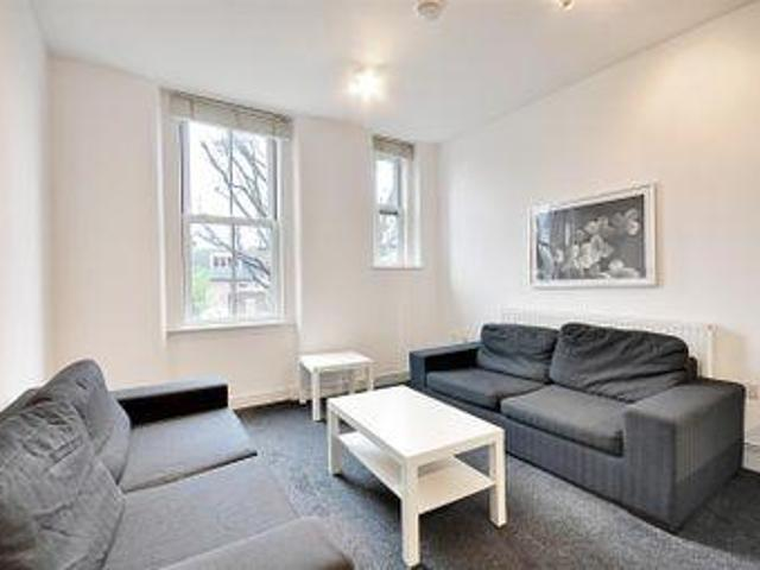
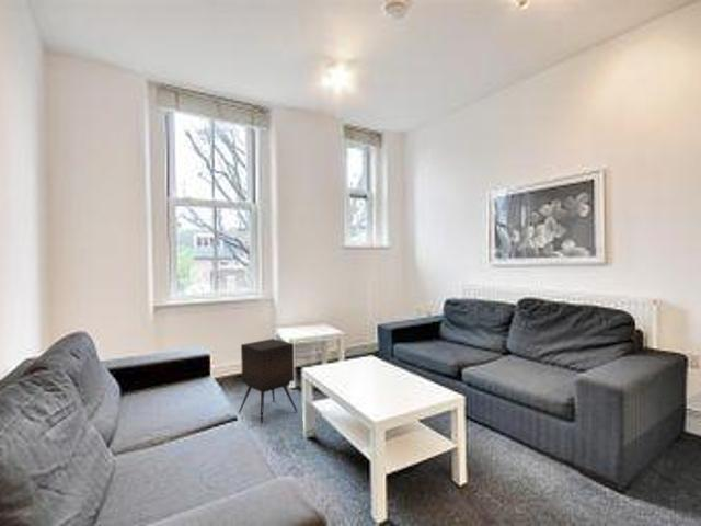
+ side table (266, 378)
